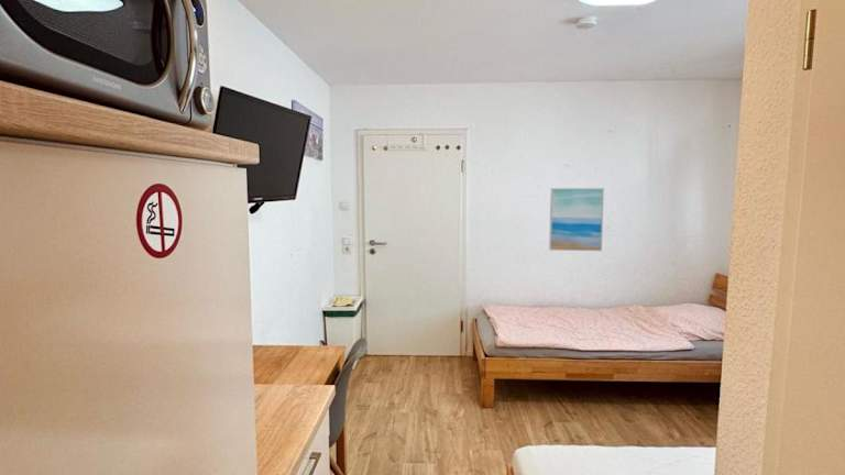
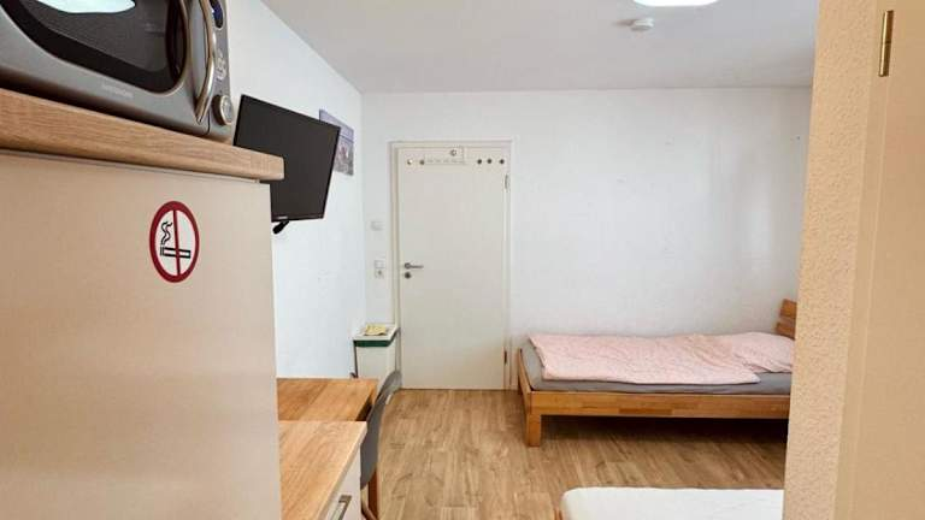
- wall art (575, 219)
